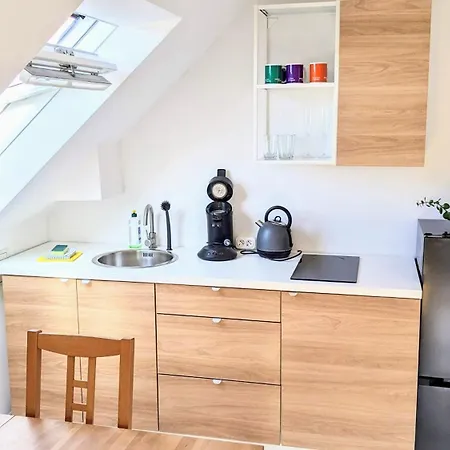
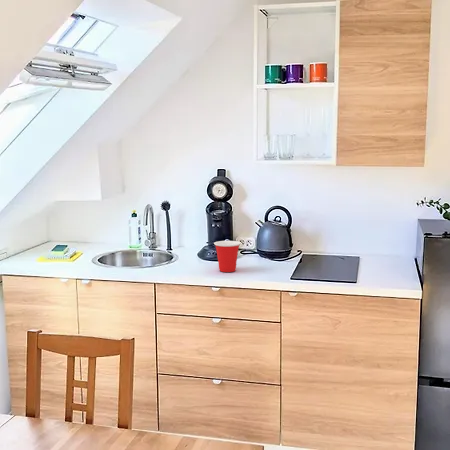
+ cup (227, 256)
